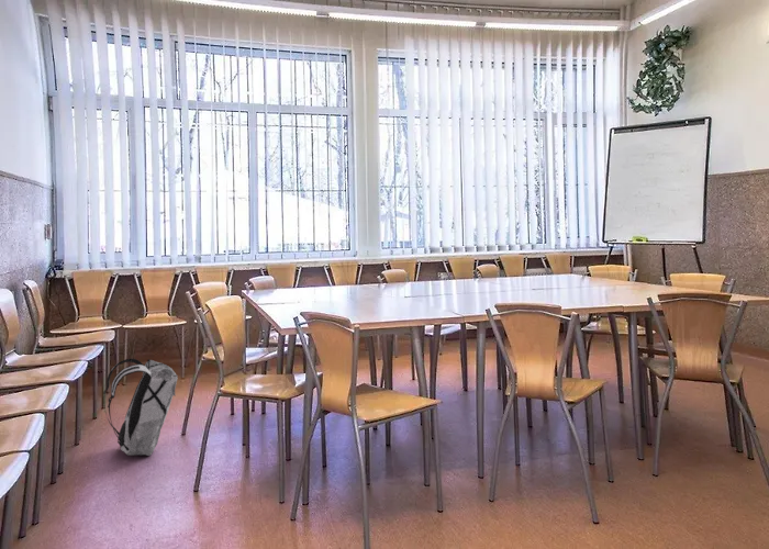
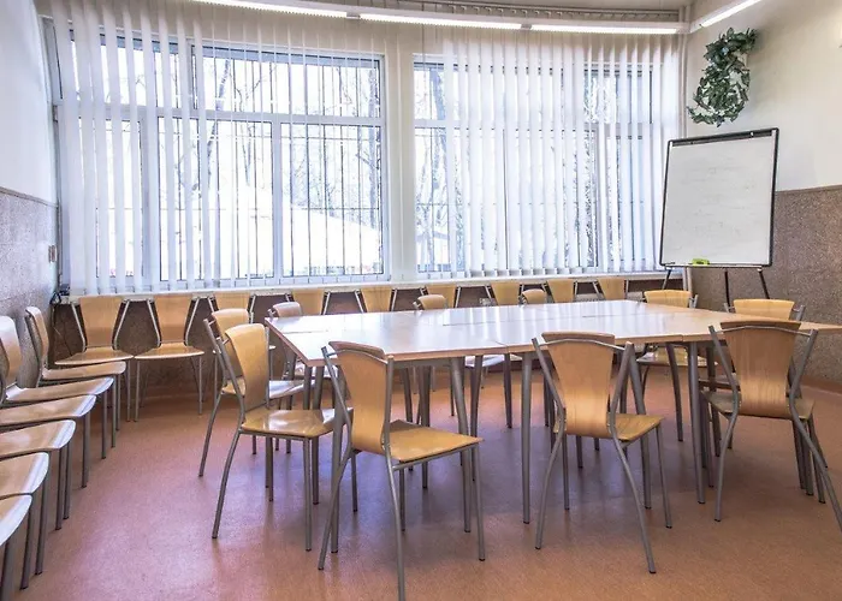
- backpack (141, 405)
